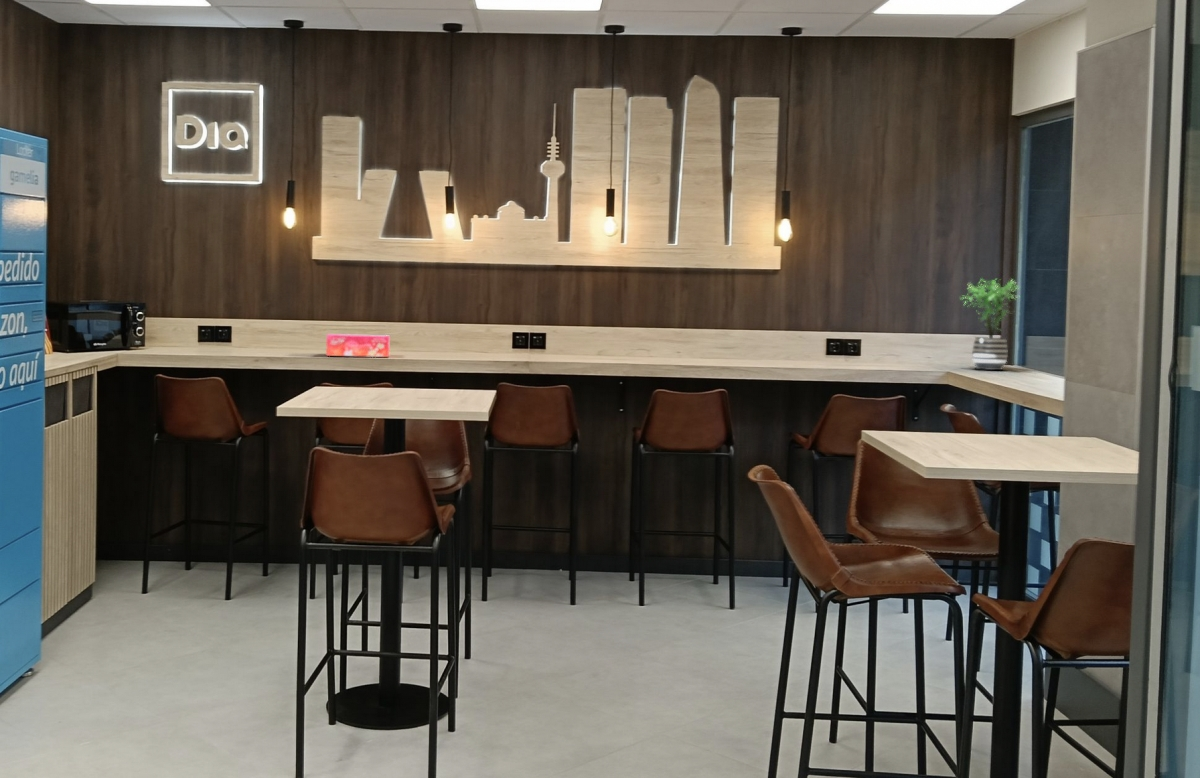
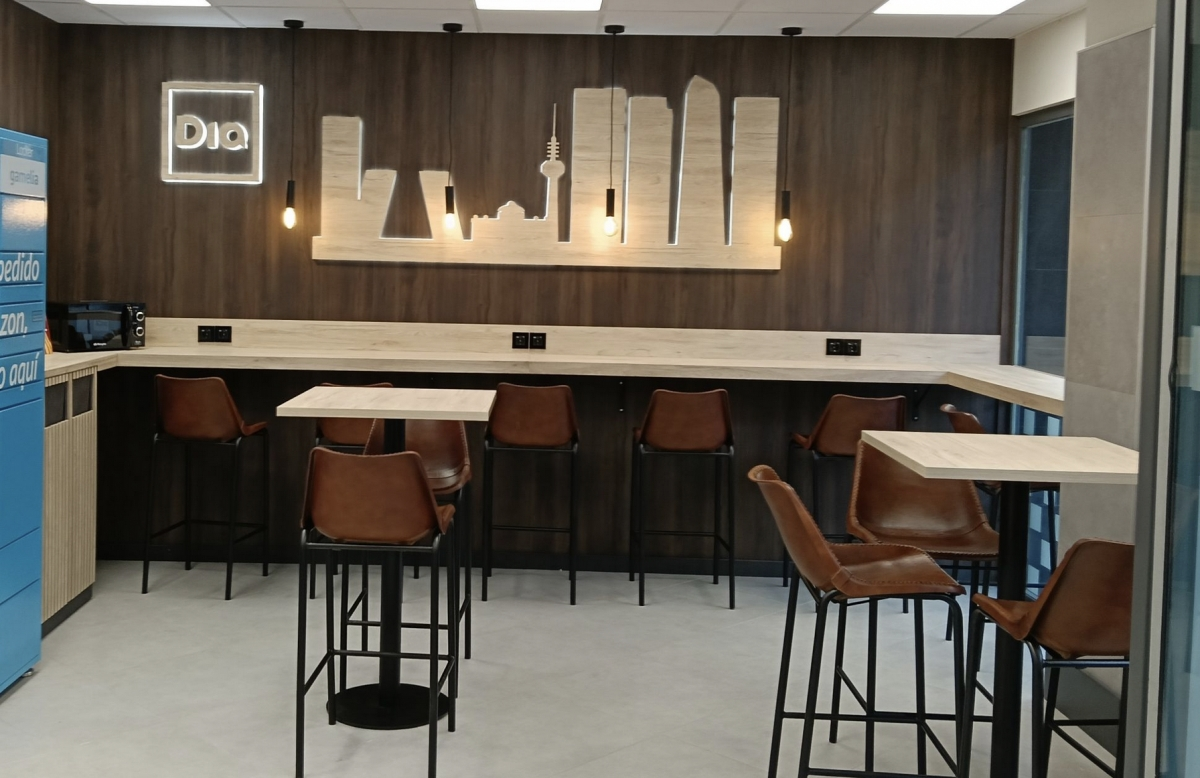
- potted plant (989, 323)
- tissue box (358, 345)
